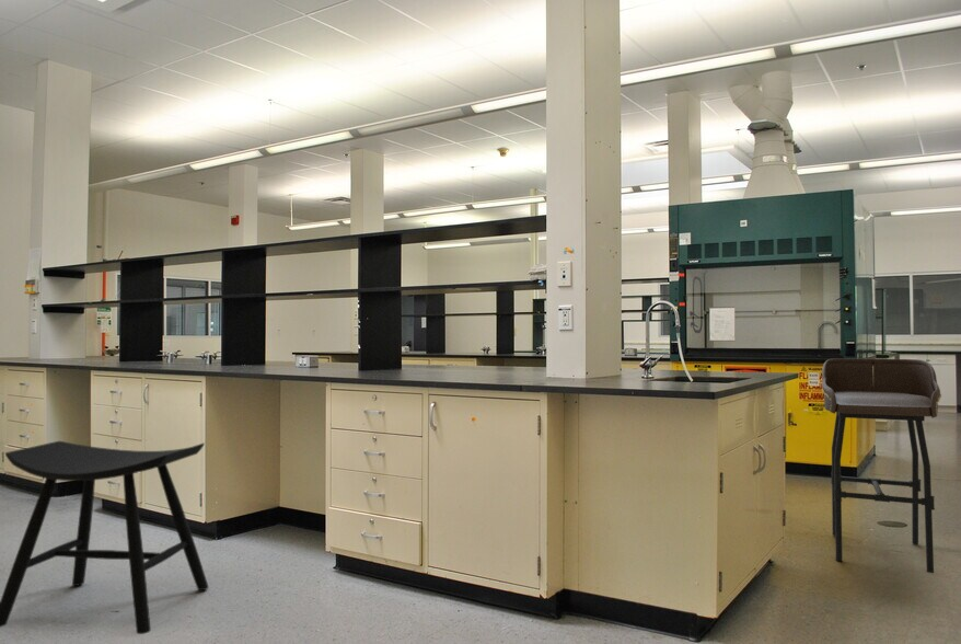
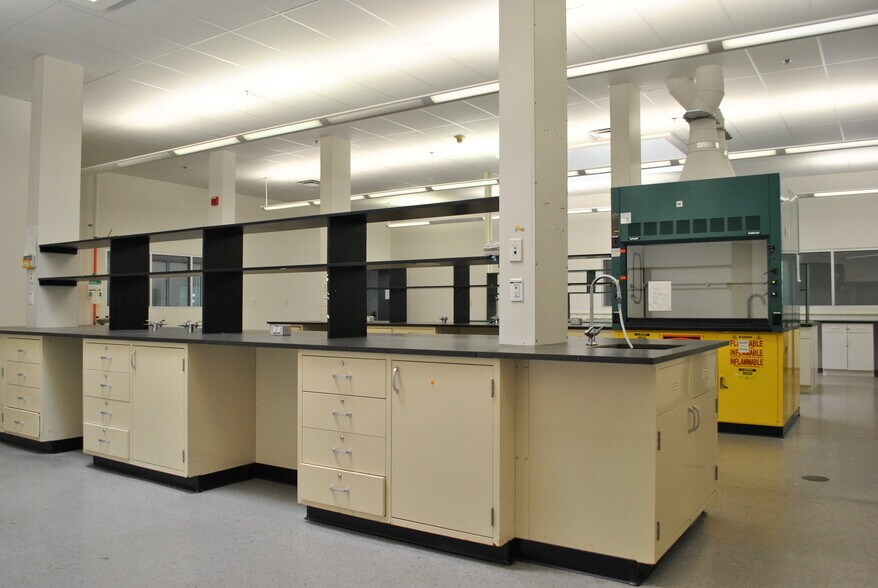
- stool (91, 521)
- bar stool (879, 479)
